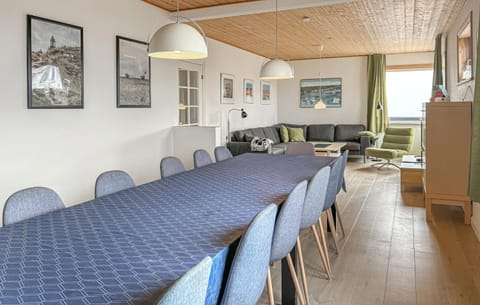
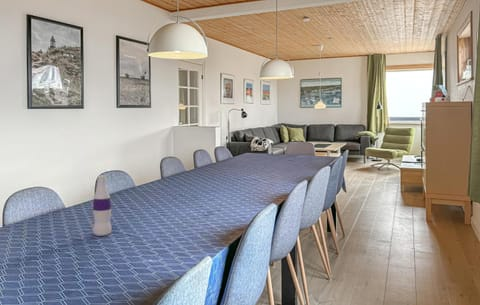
+ bottle (102, 204)
